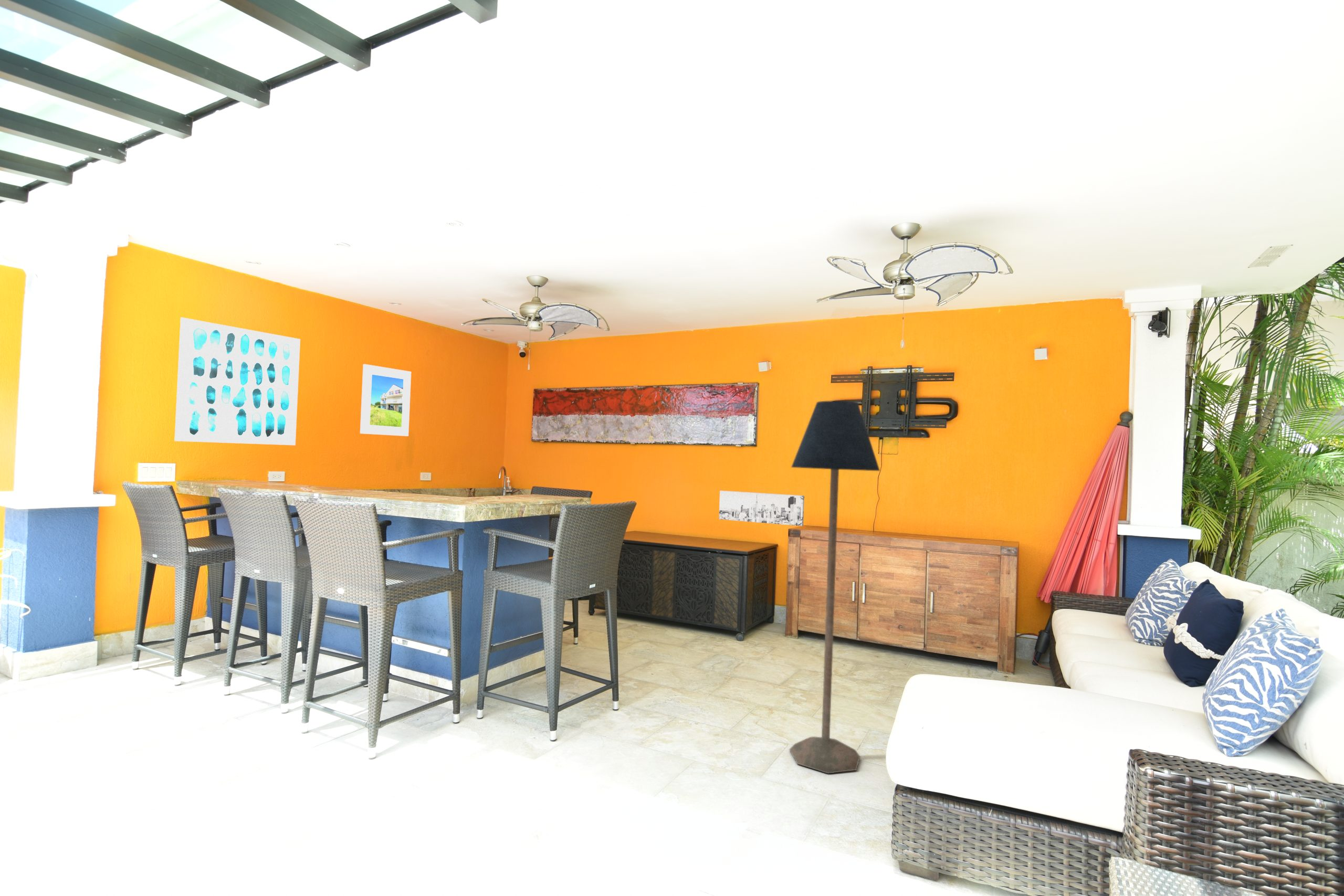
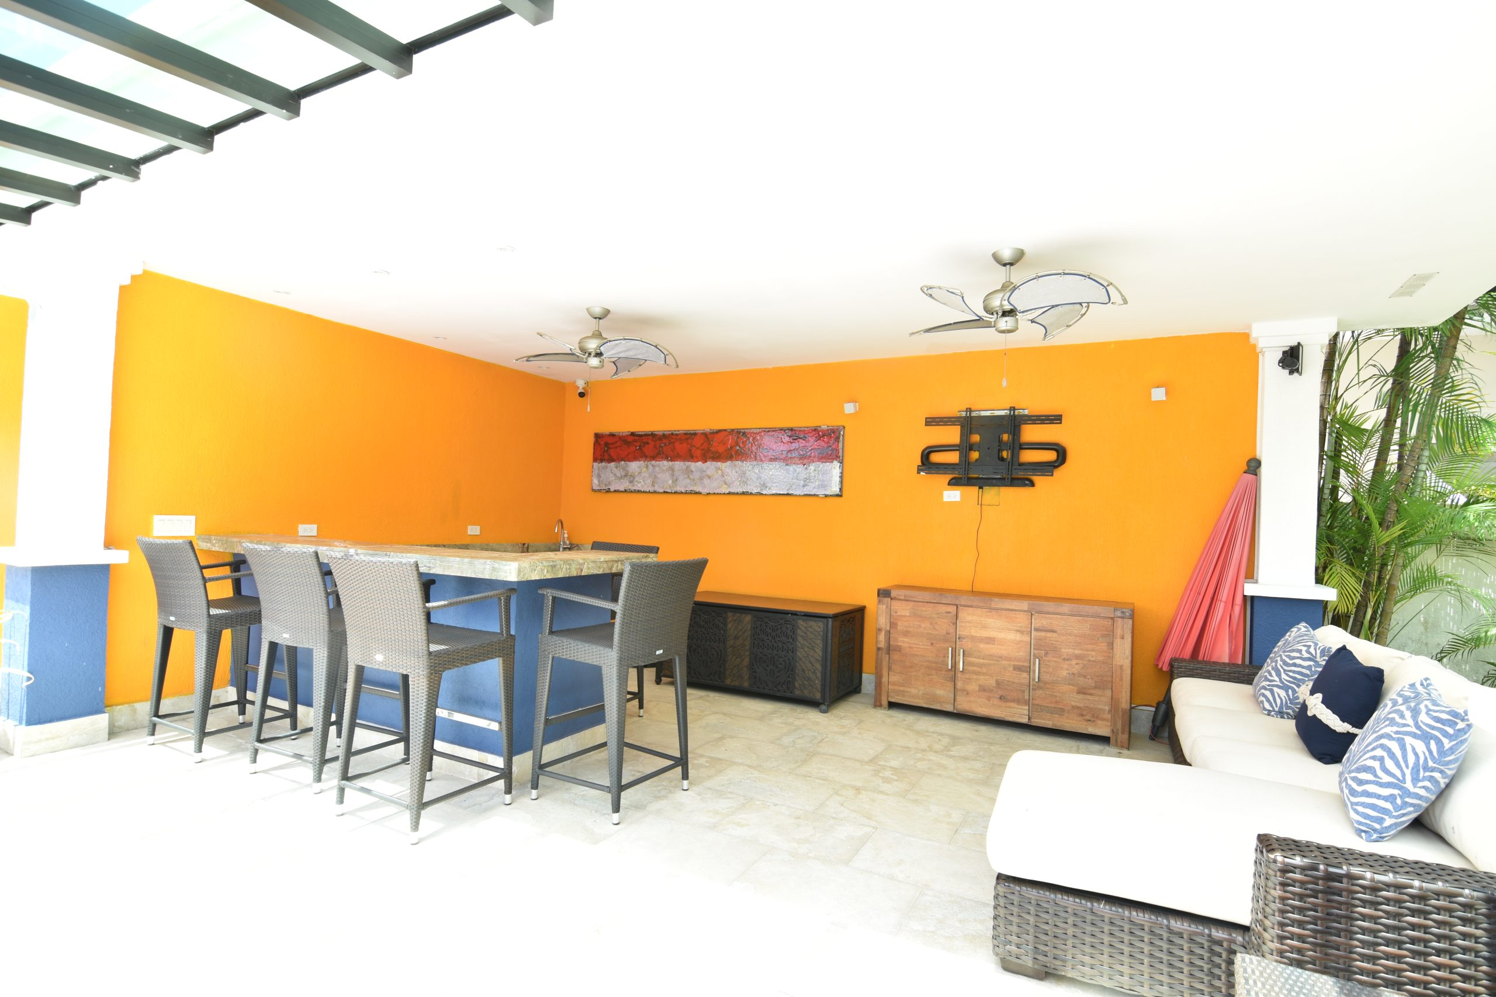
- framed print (386, 401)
- wall art (242, 386)
- wall art (760, 508)
- floor lamp (832, 578)
